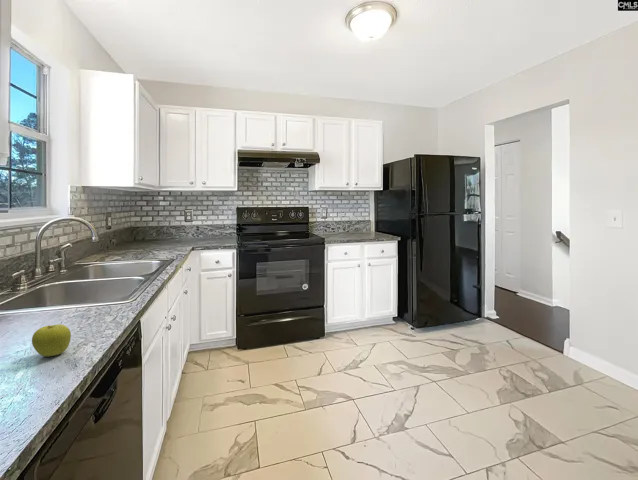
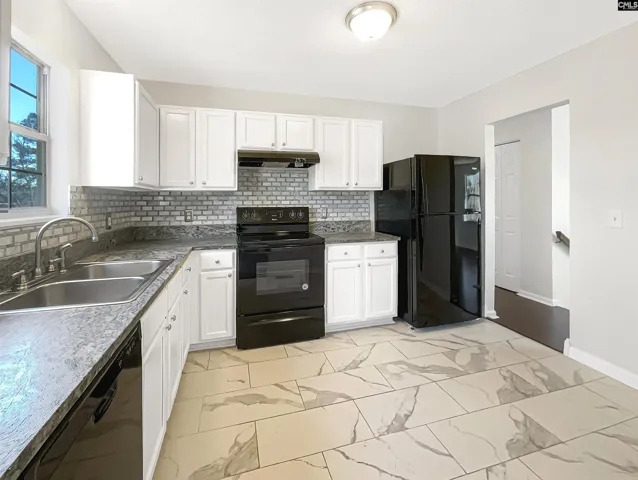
- fruit (51, 339)
